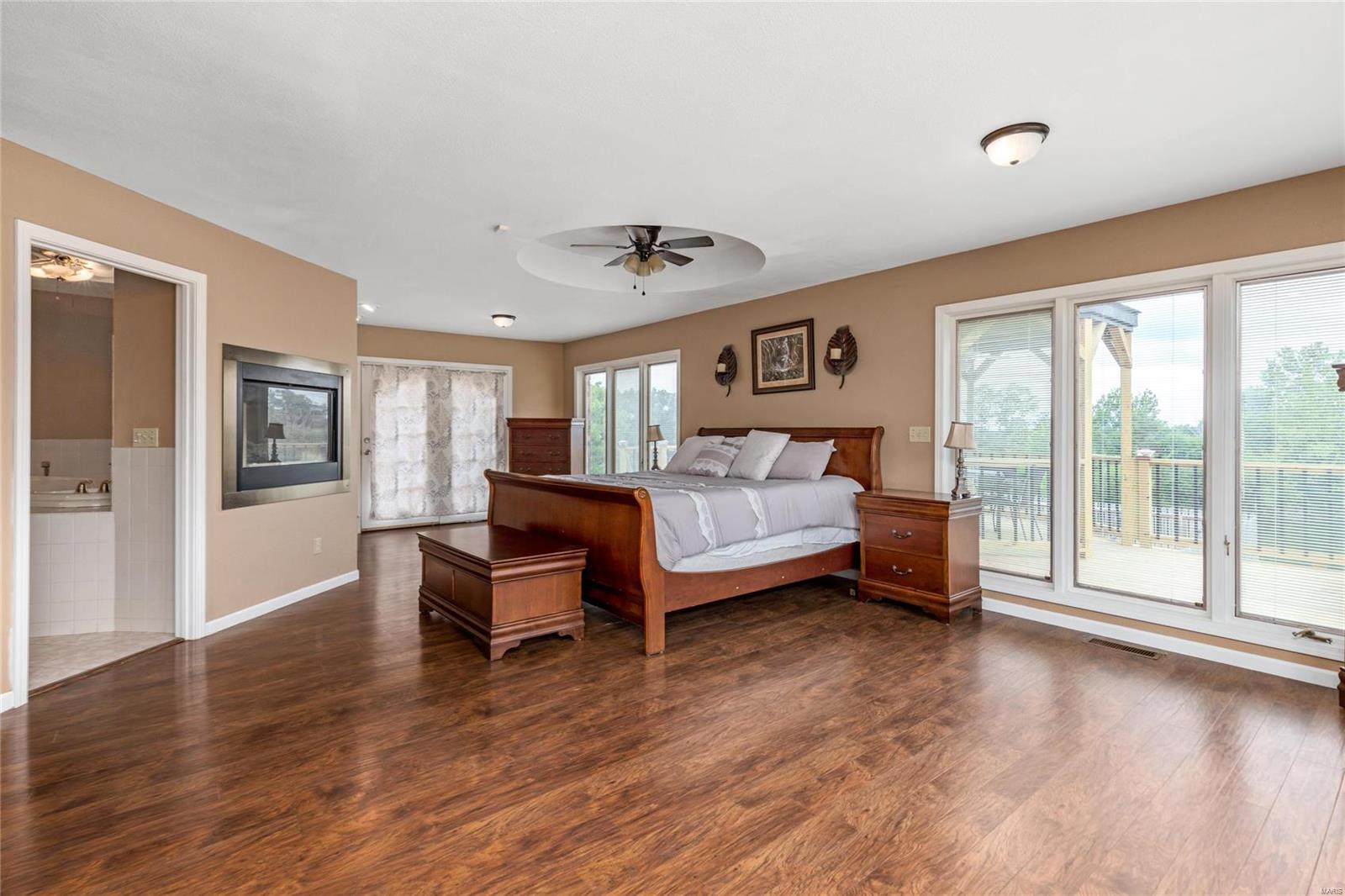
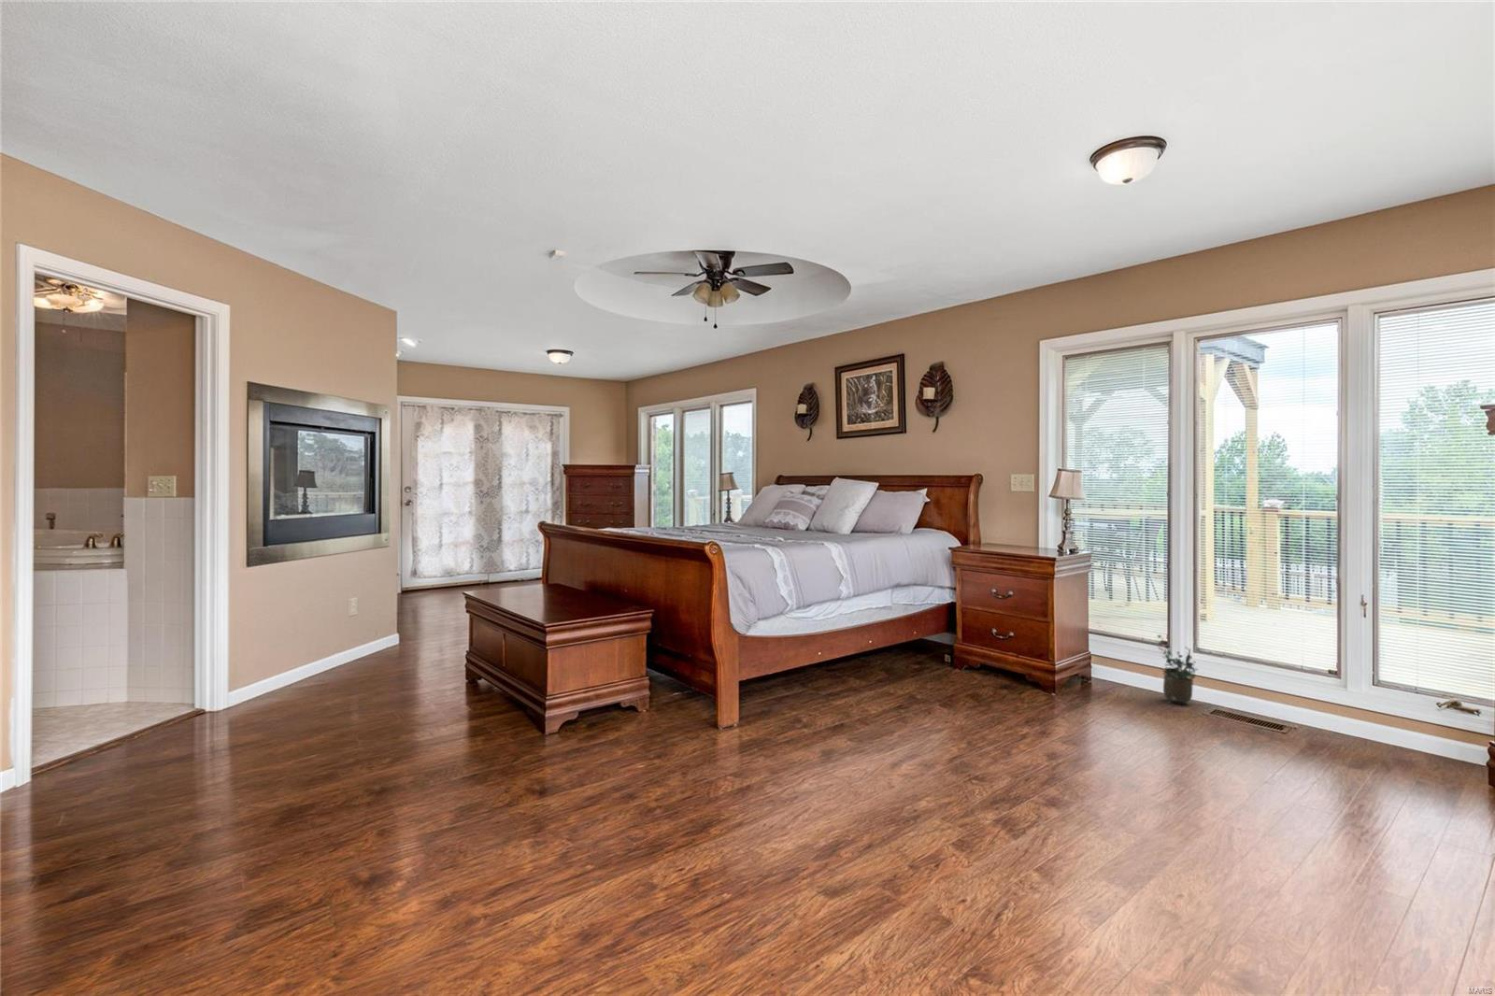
+ potted plant (1176, 670)
